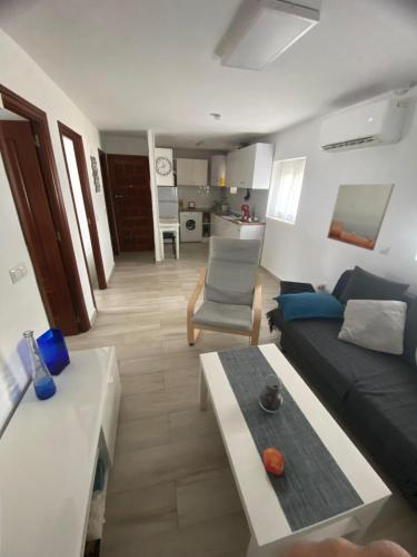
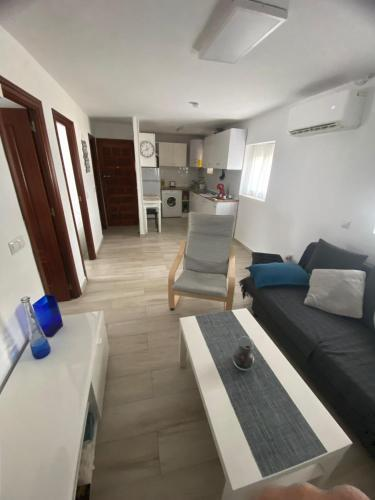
- wall art (355, 215)
- apple (272, 460)
